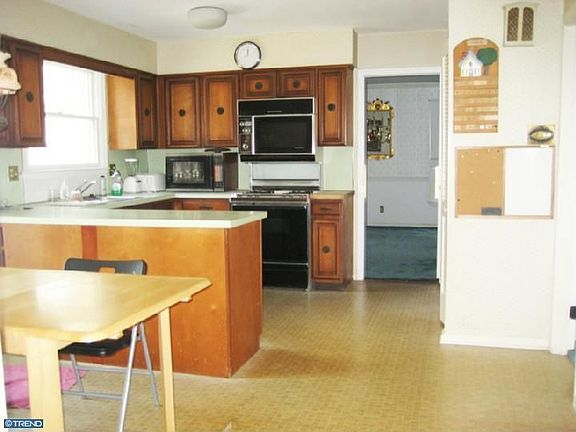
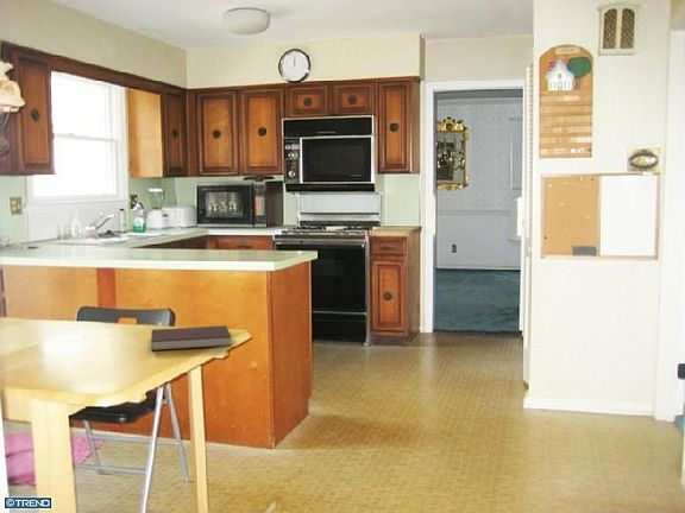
+ notebook (190, 337)
